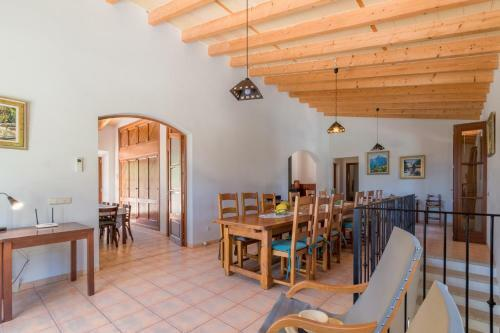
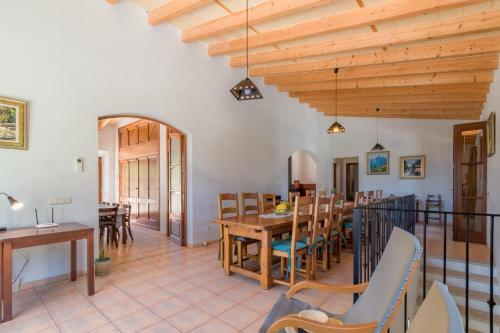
+ potted plant (102, 258)
